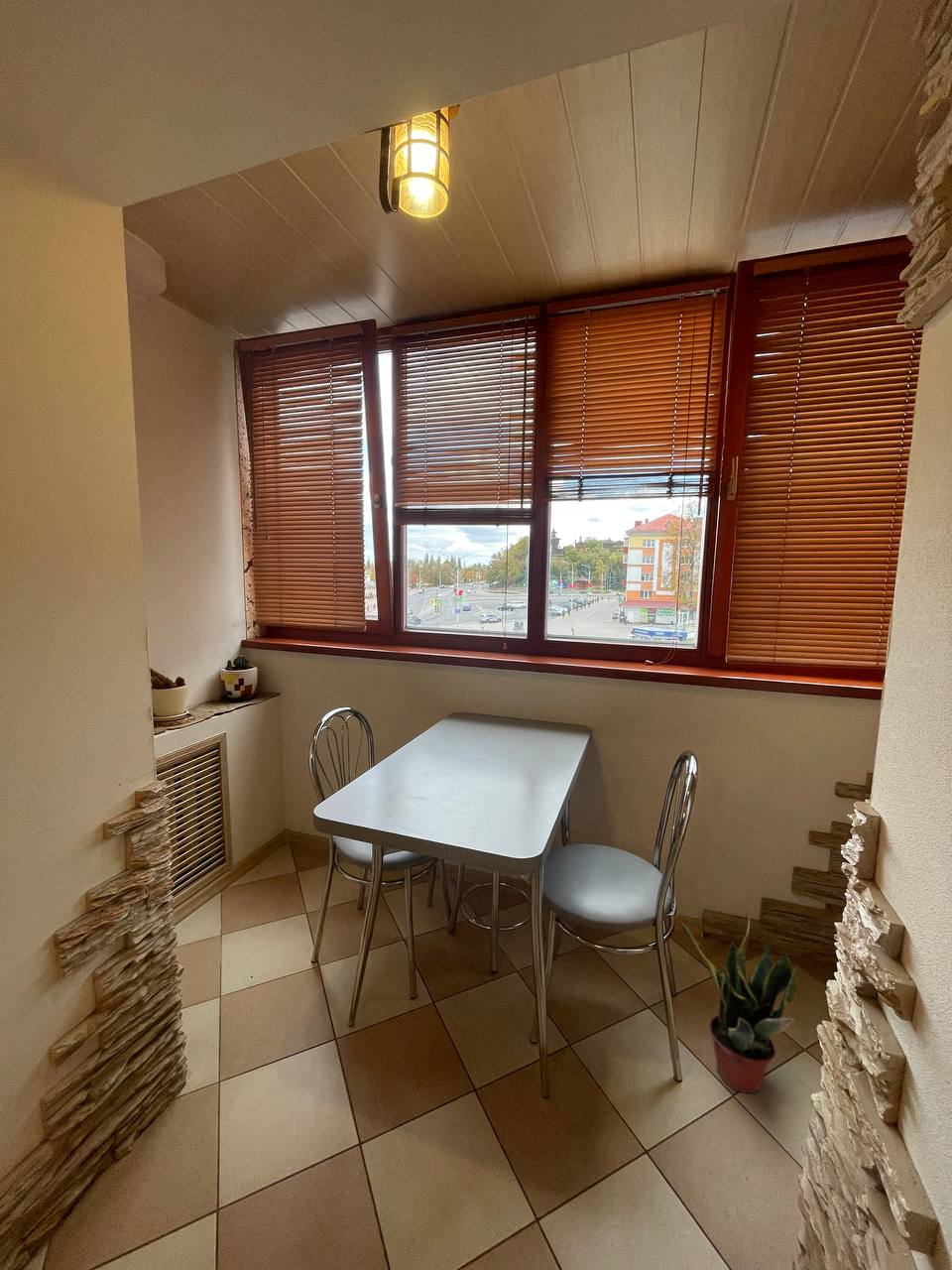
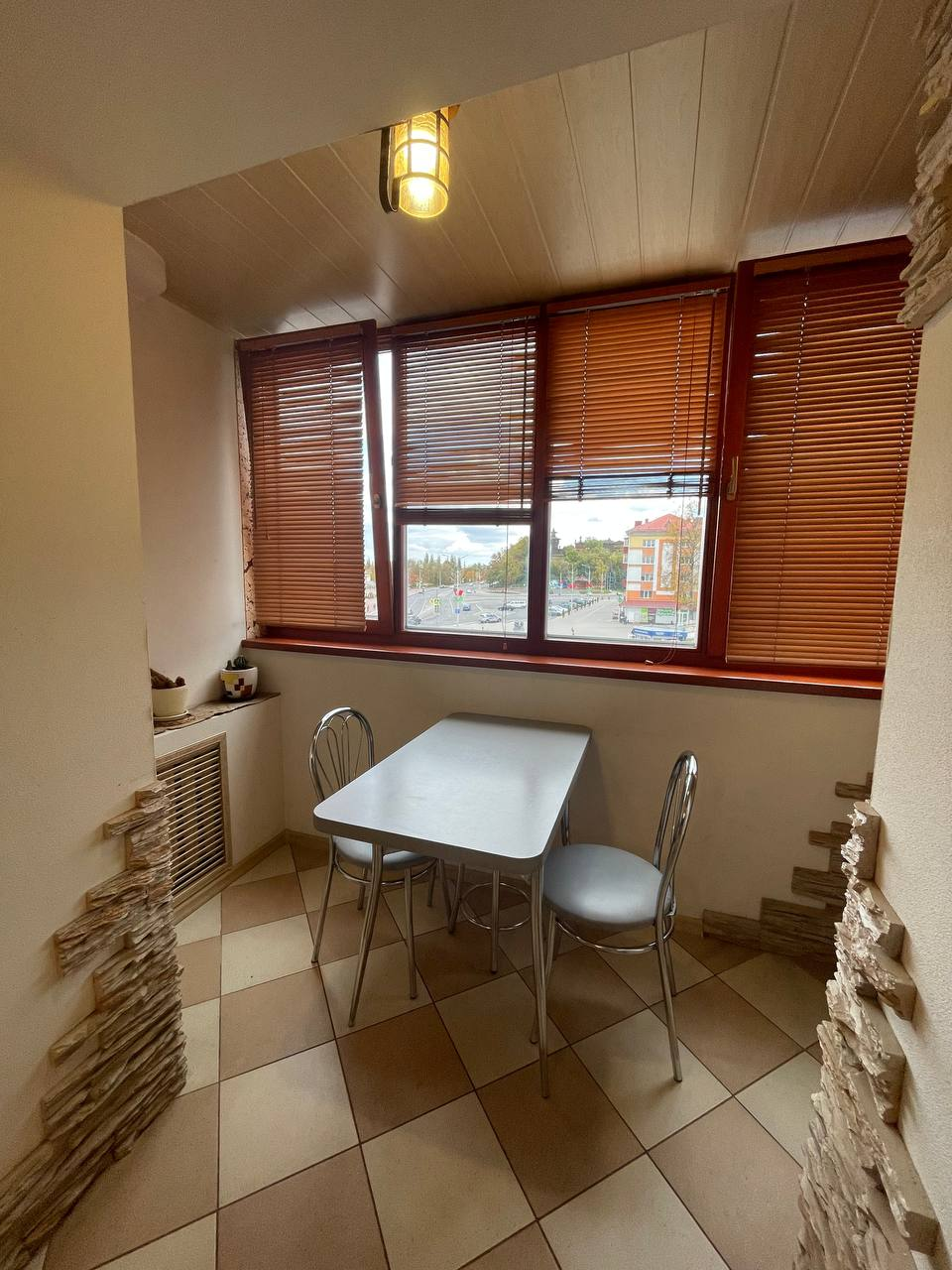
- potted plant (733, 1001)
